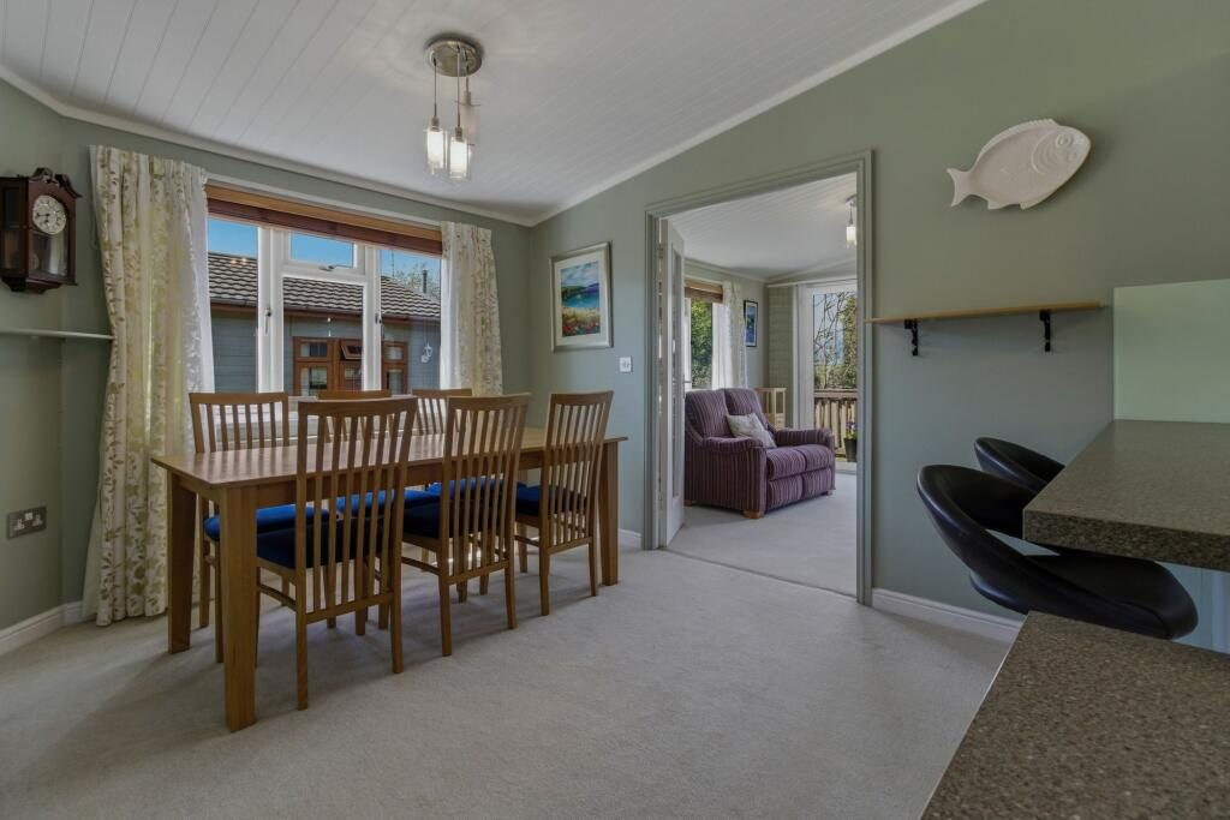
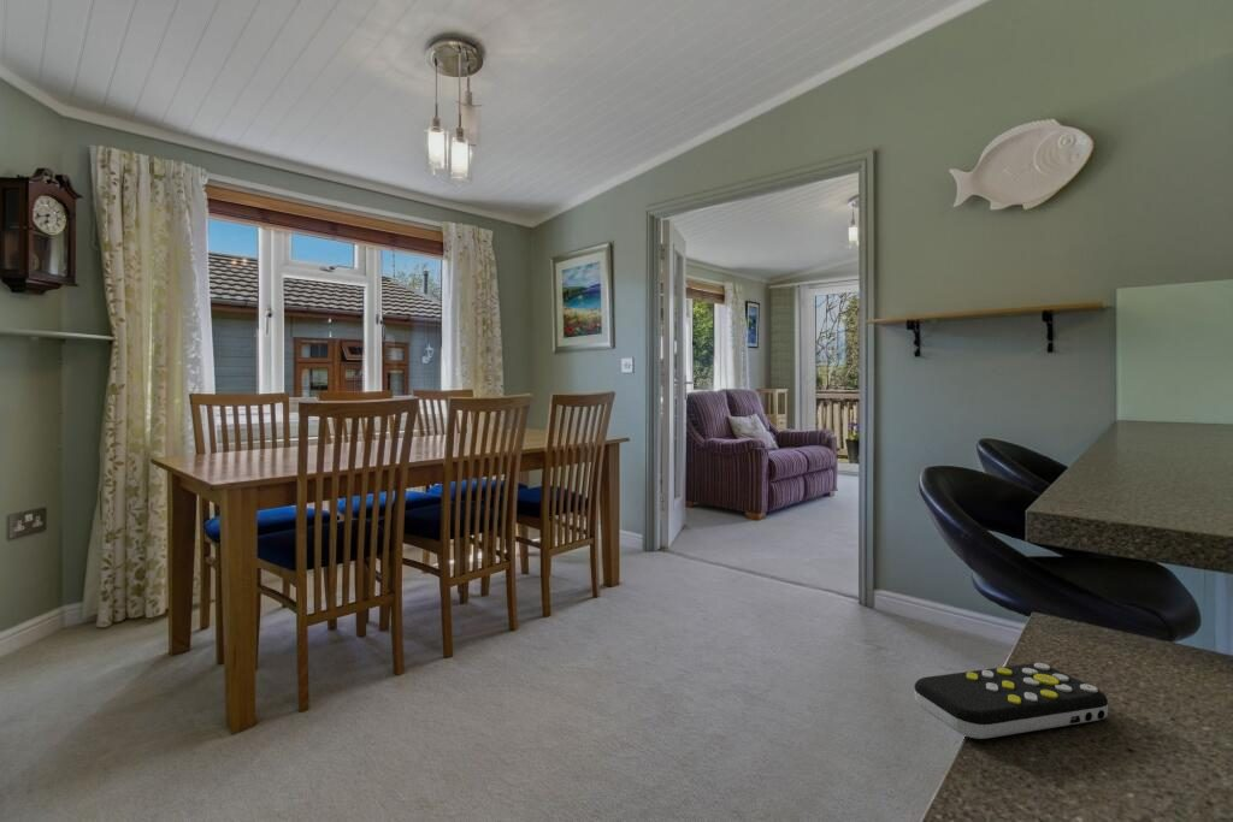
+ remote control (1008, 697)
